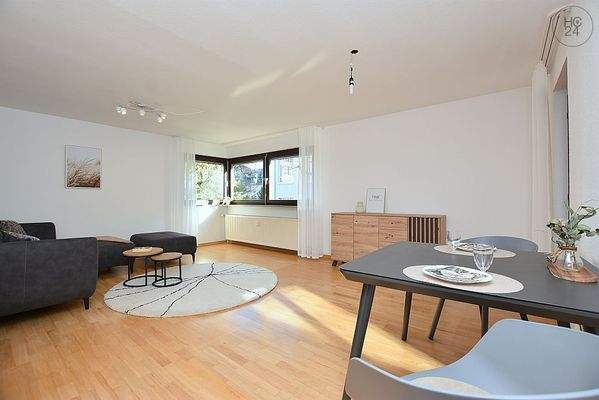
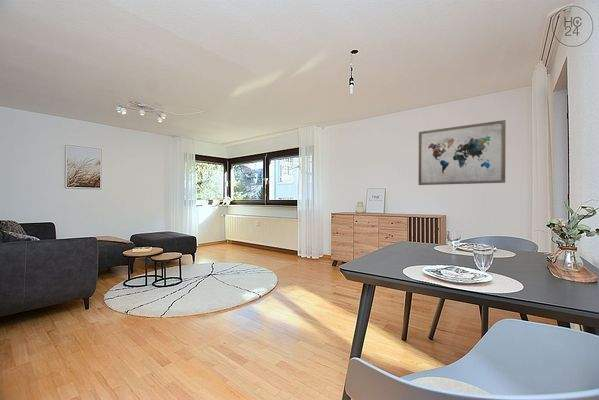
+ wall art (458, 155)
